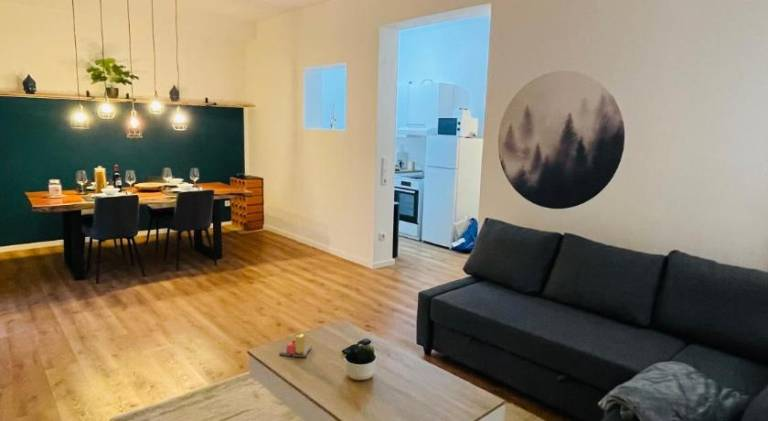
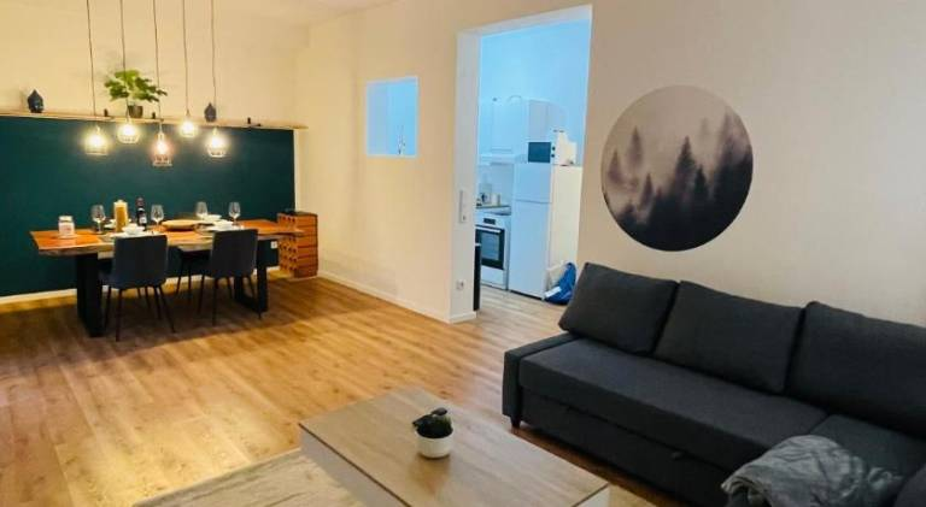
- candle (295, 341)
